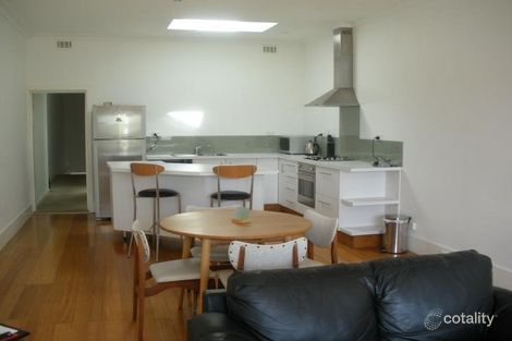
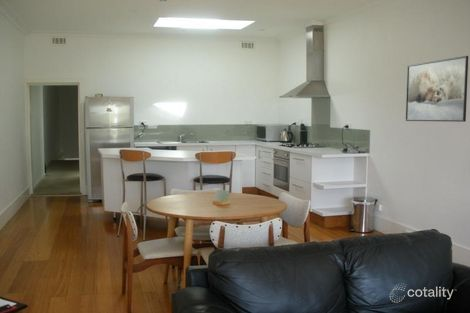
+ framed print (434, 91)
